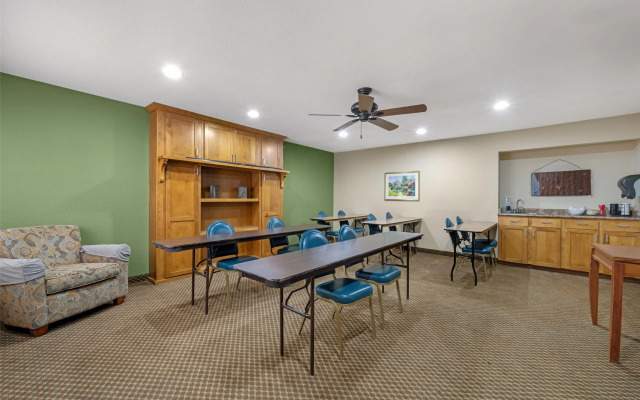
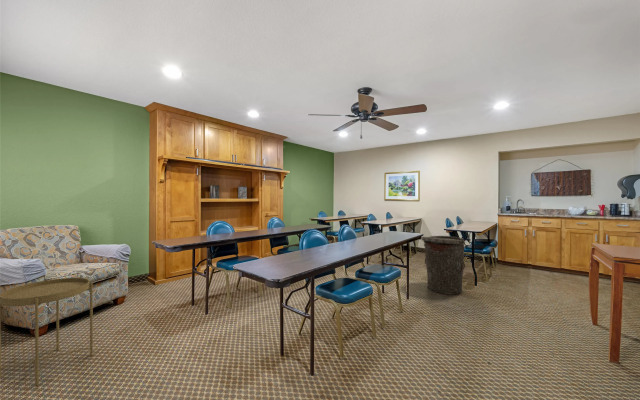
+ side table (56, 326)
+ trash can (442, 263)
